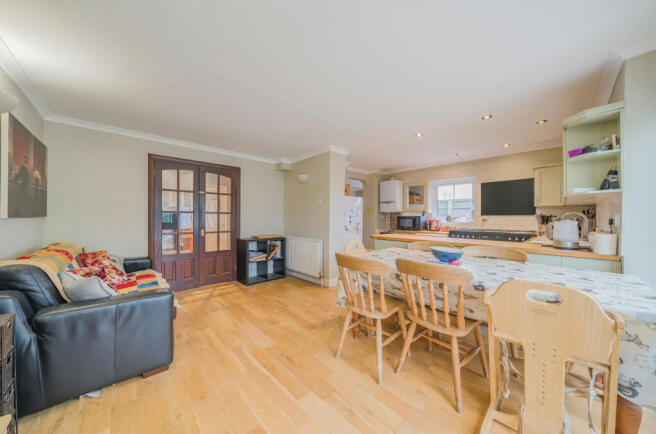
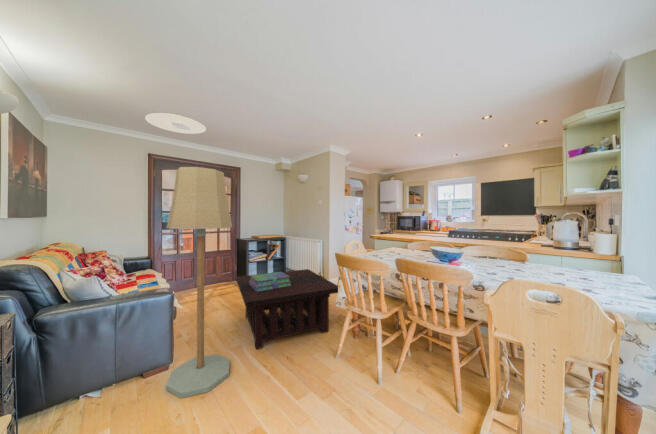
+ coffee table (284, 302)
+ ceiling light (177, 122)
+ stack of books (269, 280)
+ floor lamp (200, 273)
